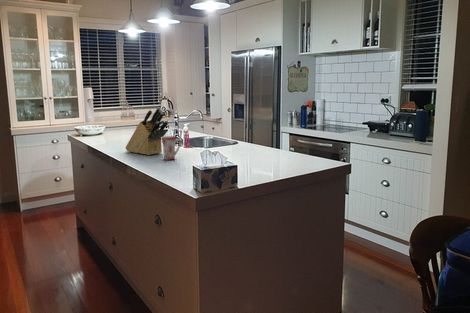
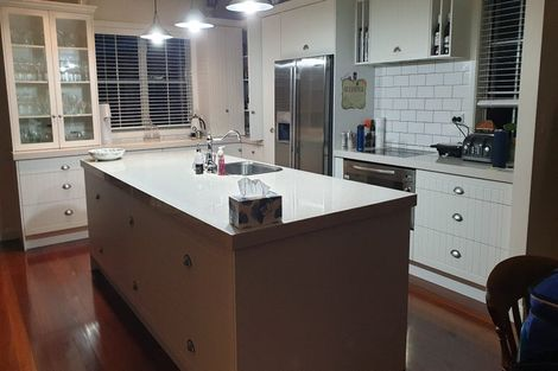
- mug (172, 147)
- knife block (146, 130)
